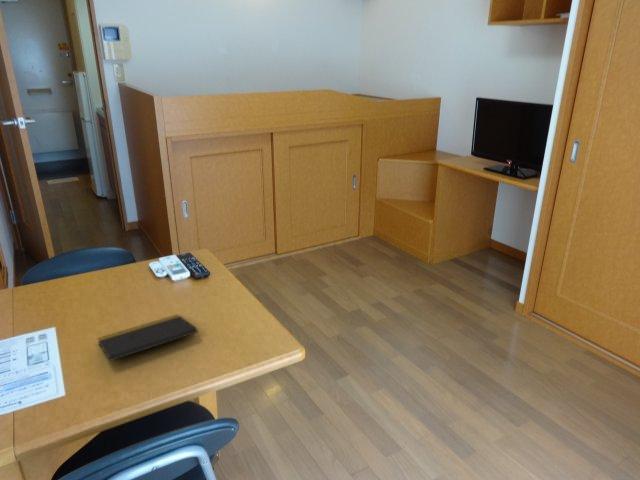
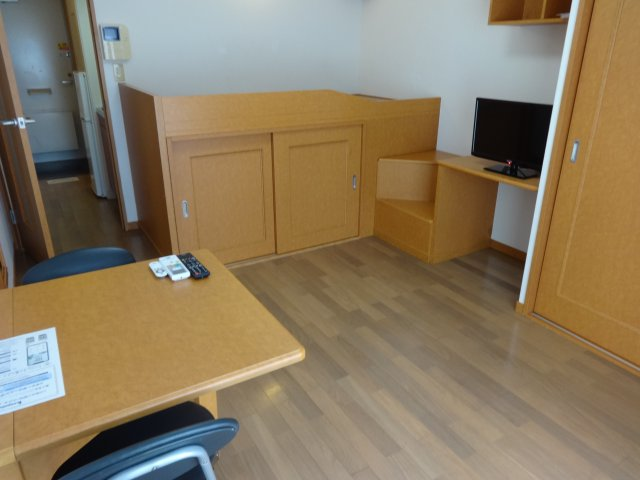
- notepad (147, 335)
